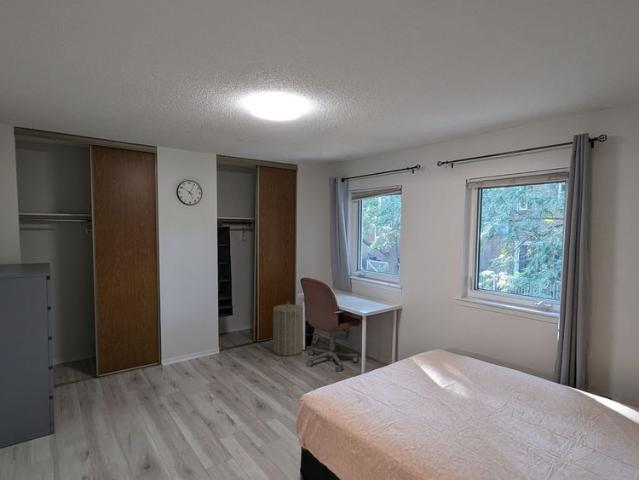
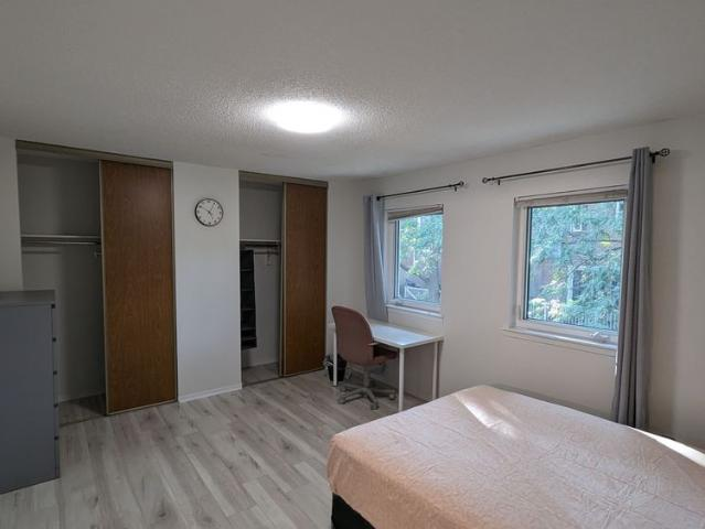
- laundry hamper (288, 325)
